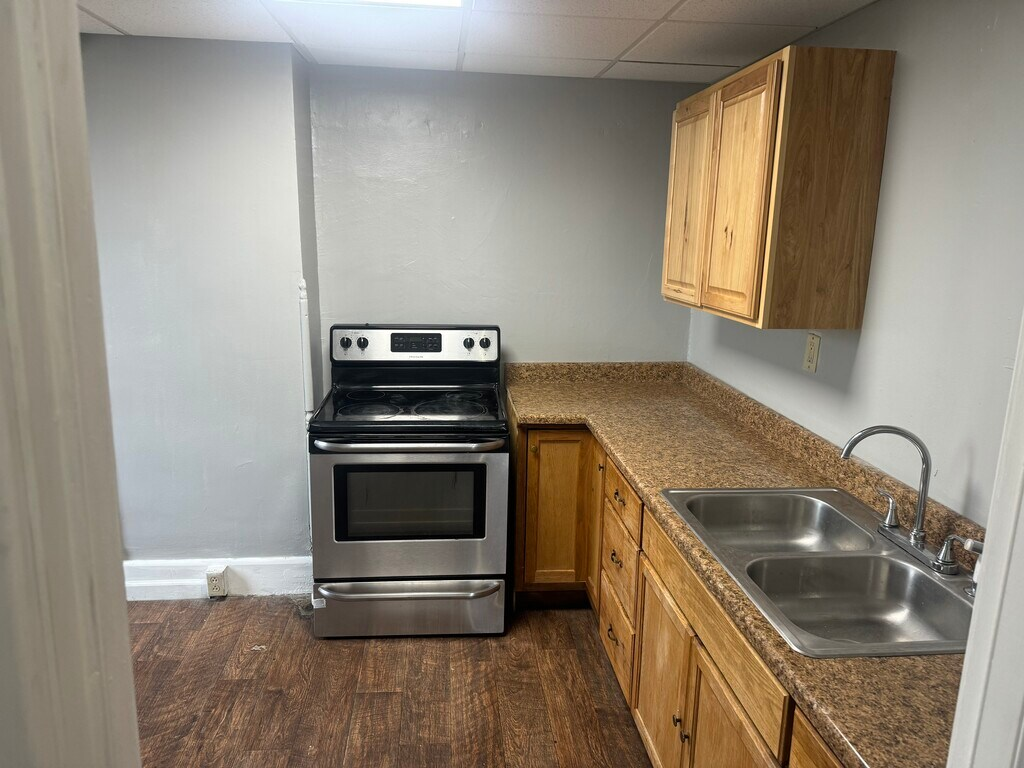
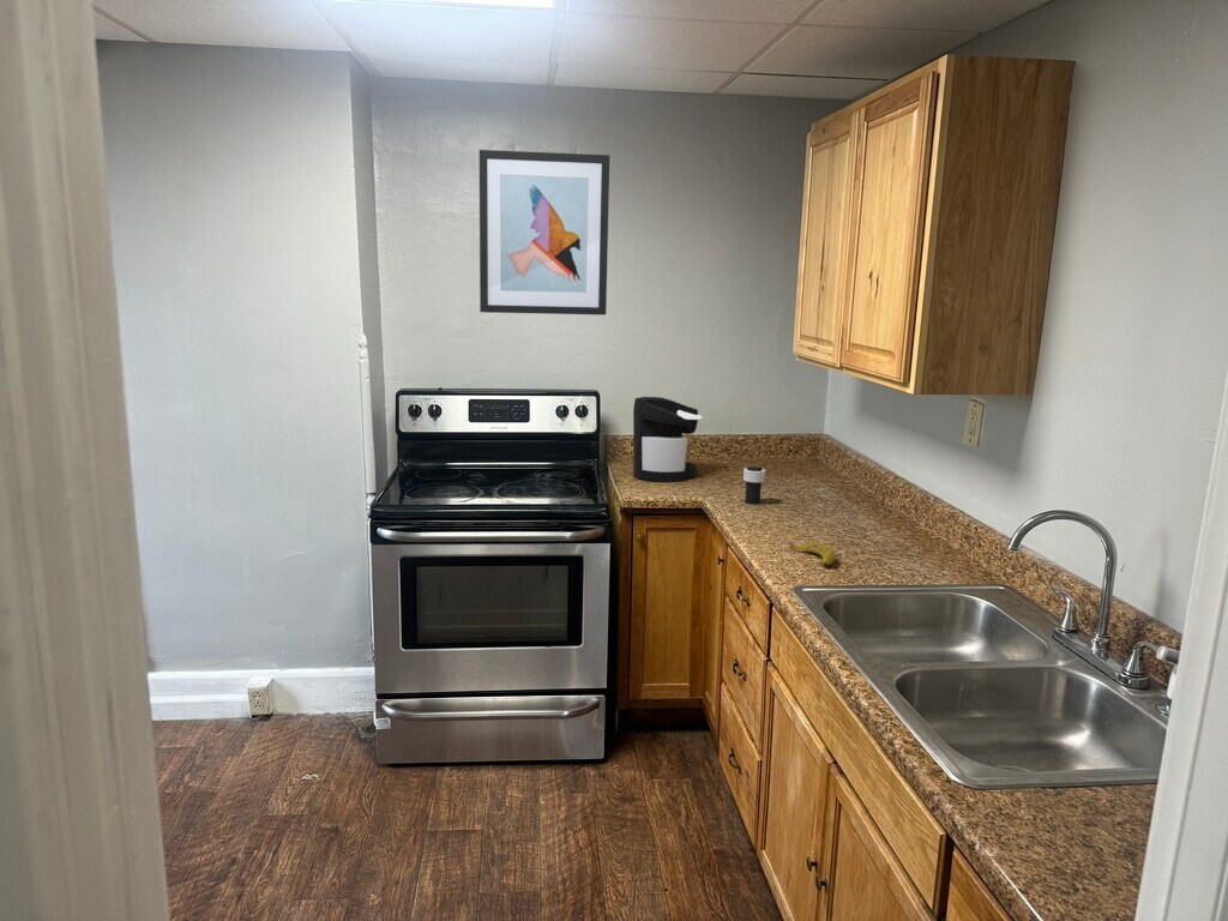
+ cup (753, 484)
+ wall art (543, 234)
+ banana (813, 552)
+ coffee maker (667, 437)
